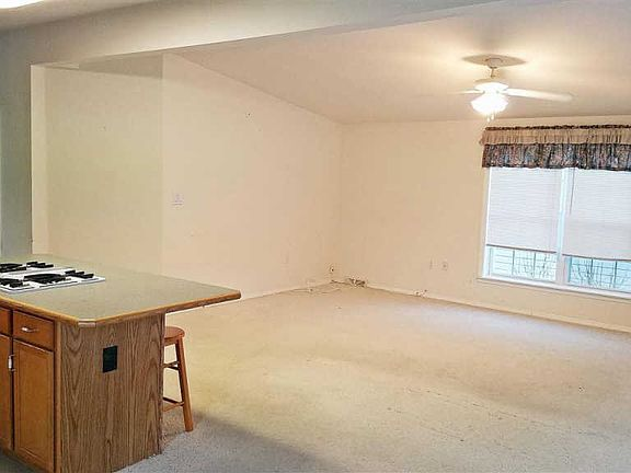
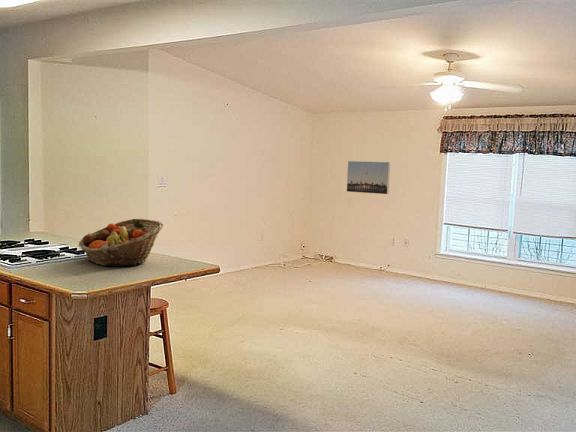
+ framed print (367, 177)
+ fruit basket (121, 240)
